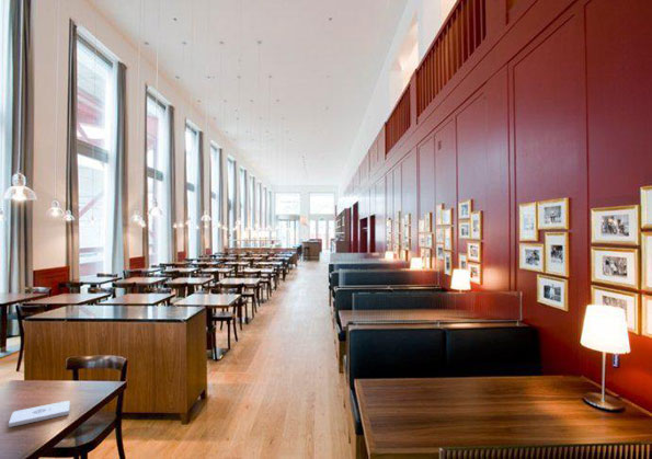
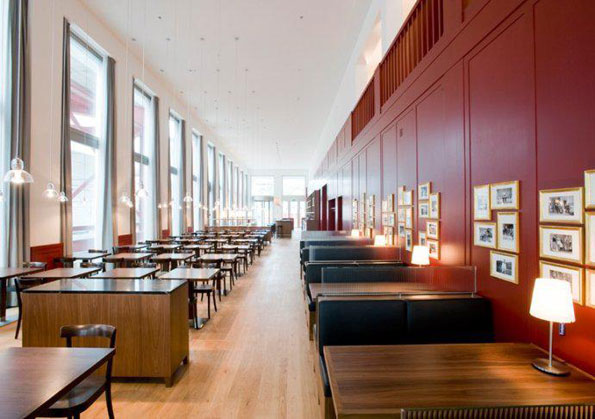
- notepad (41, 412)
